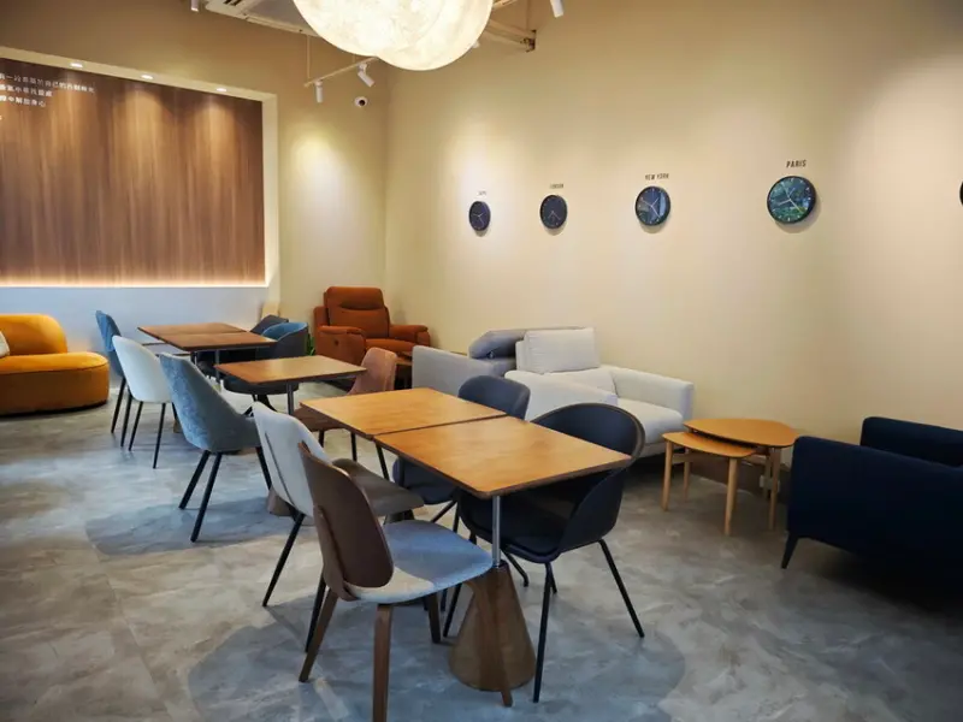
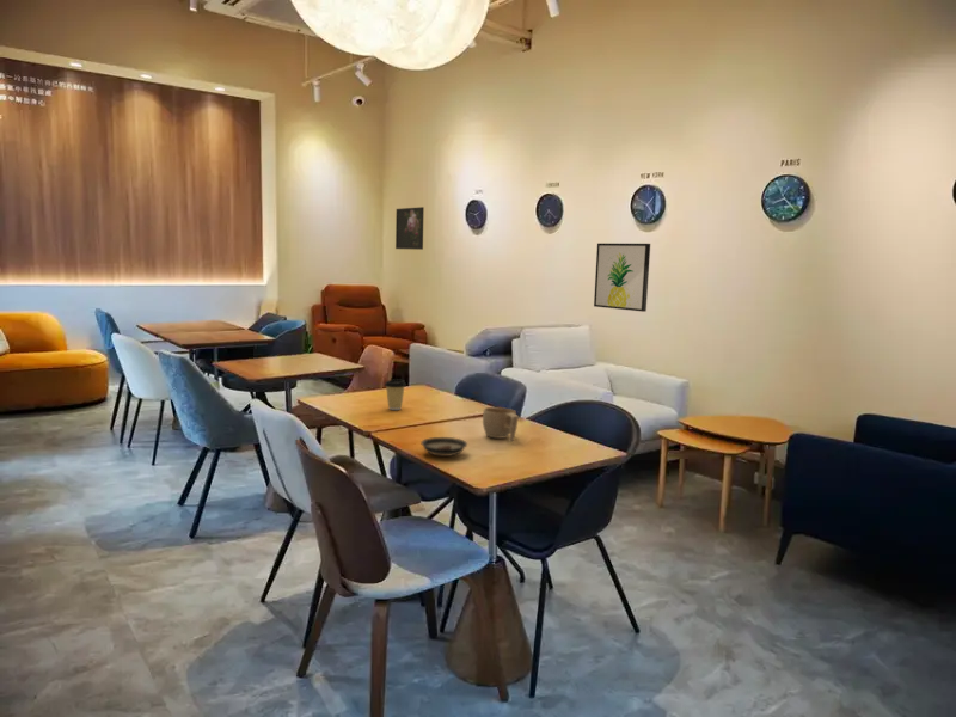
+ coffee cup (394, 394)
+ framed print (409, 228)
+ wall art (620, 276)
+ saucer (443, 448)
+ cup (501, 424)
